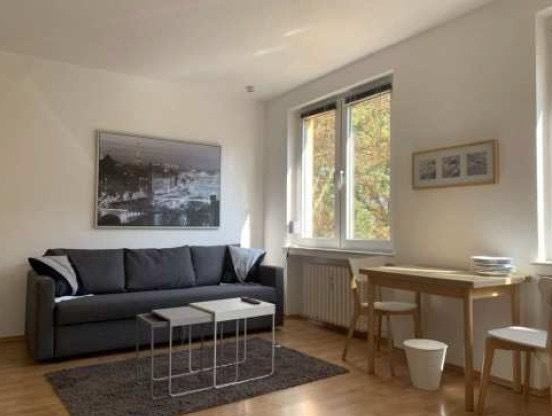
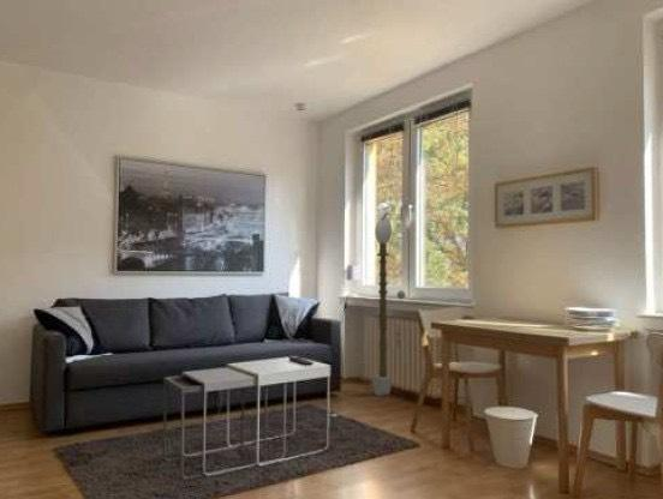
+ magic staff (386, 299)
